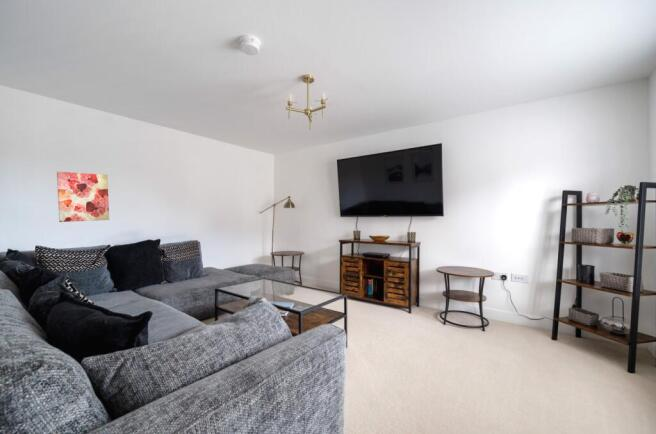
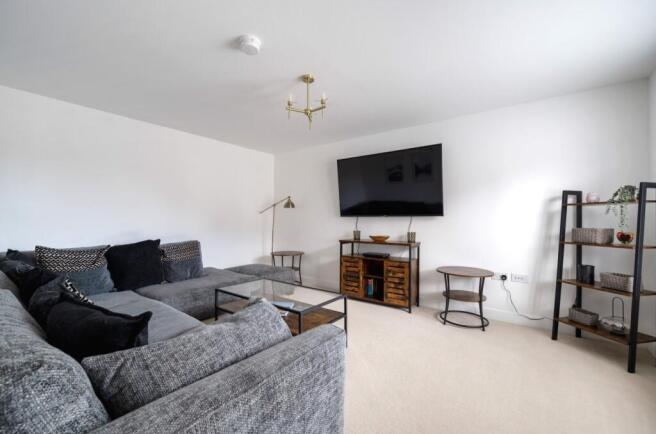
- wall art (84, 197)
